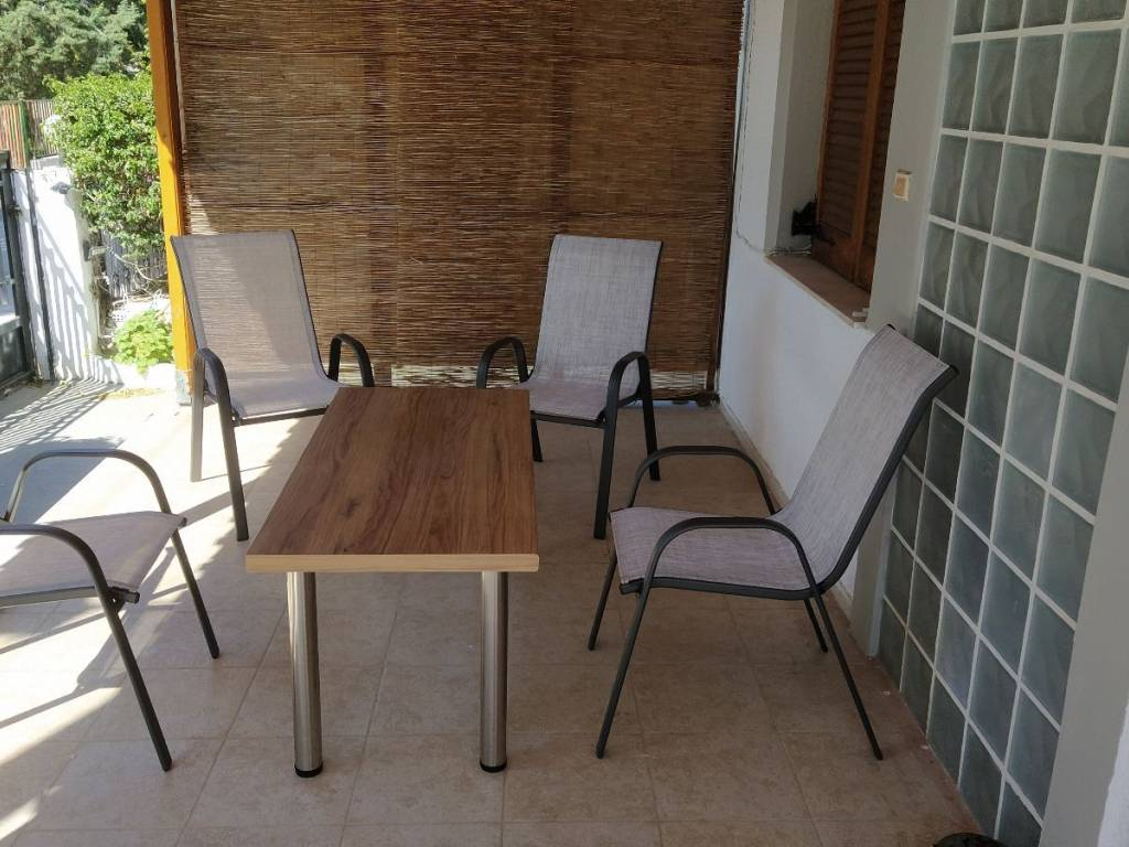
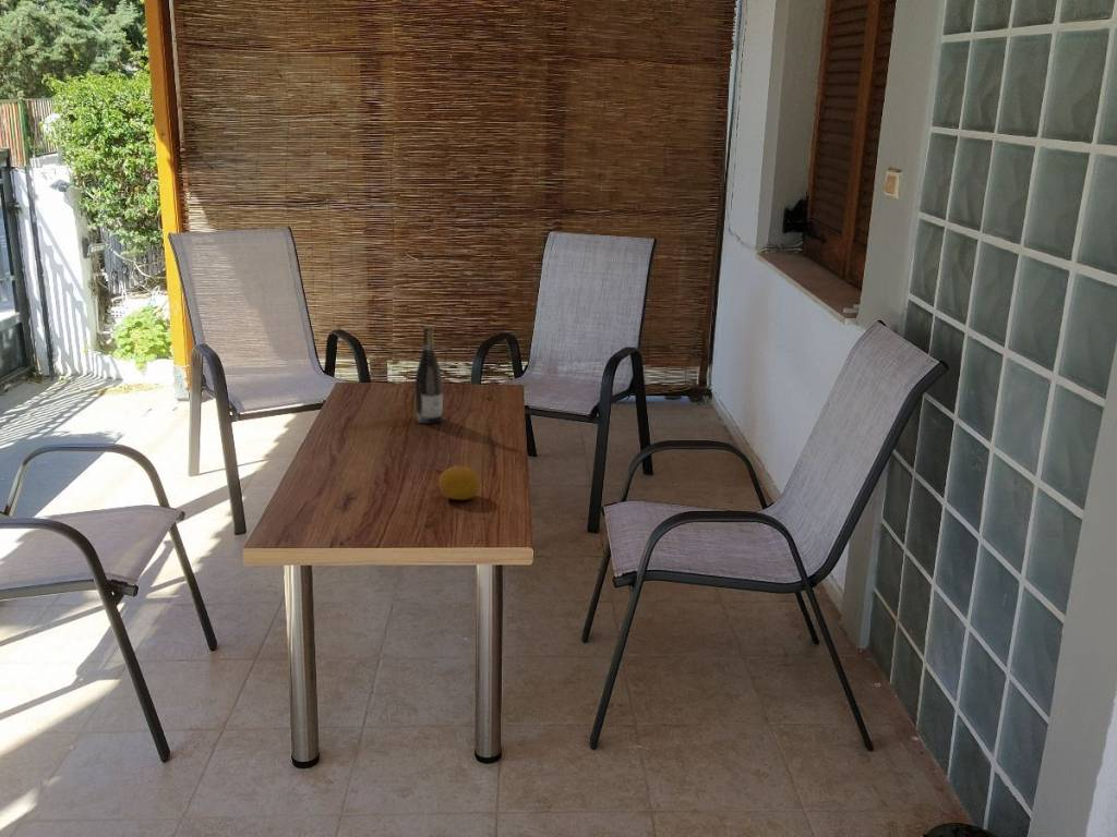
+ fruit (459, 483)
+ wine bottle (429, 374)
